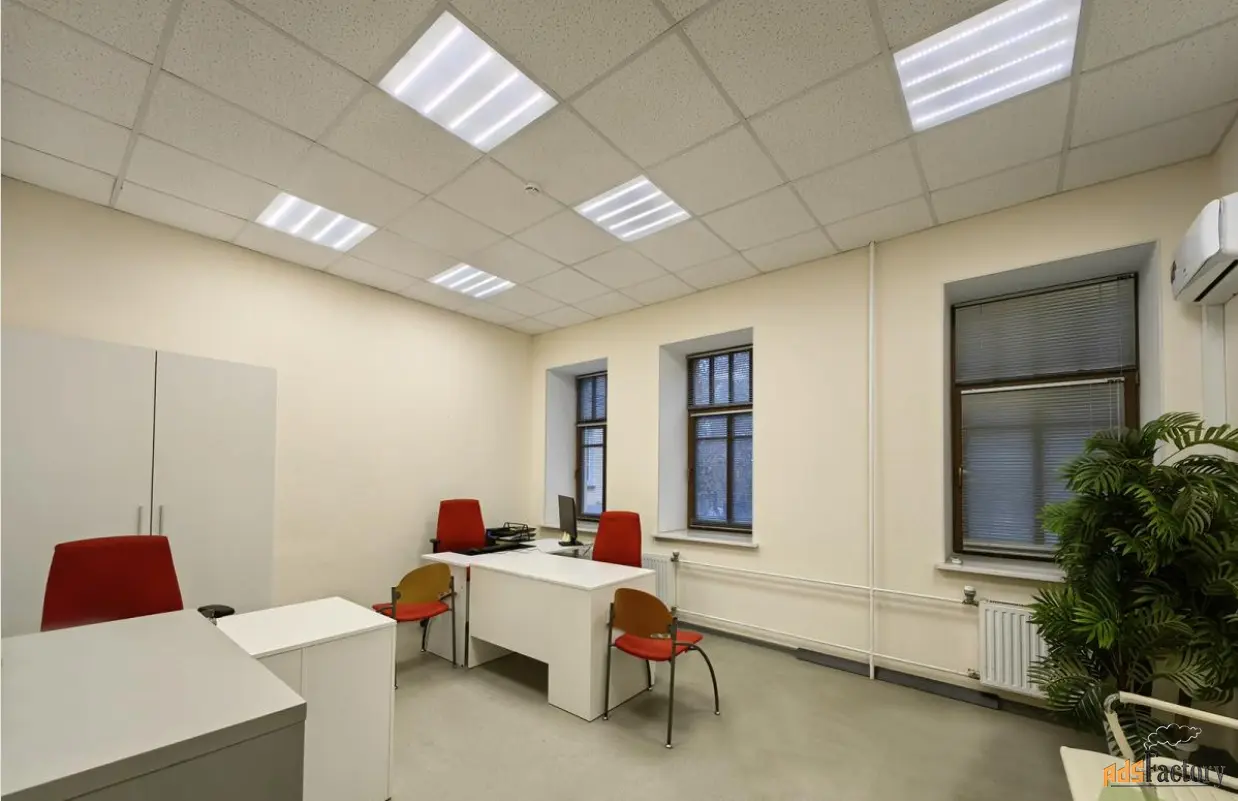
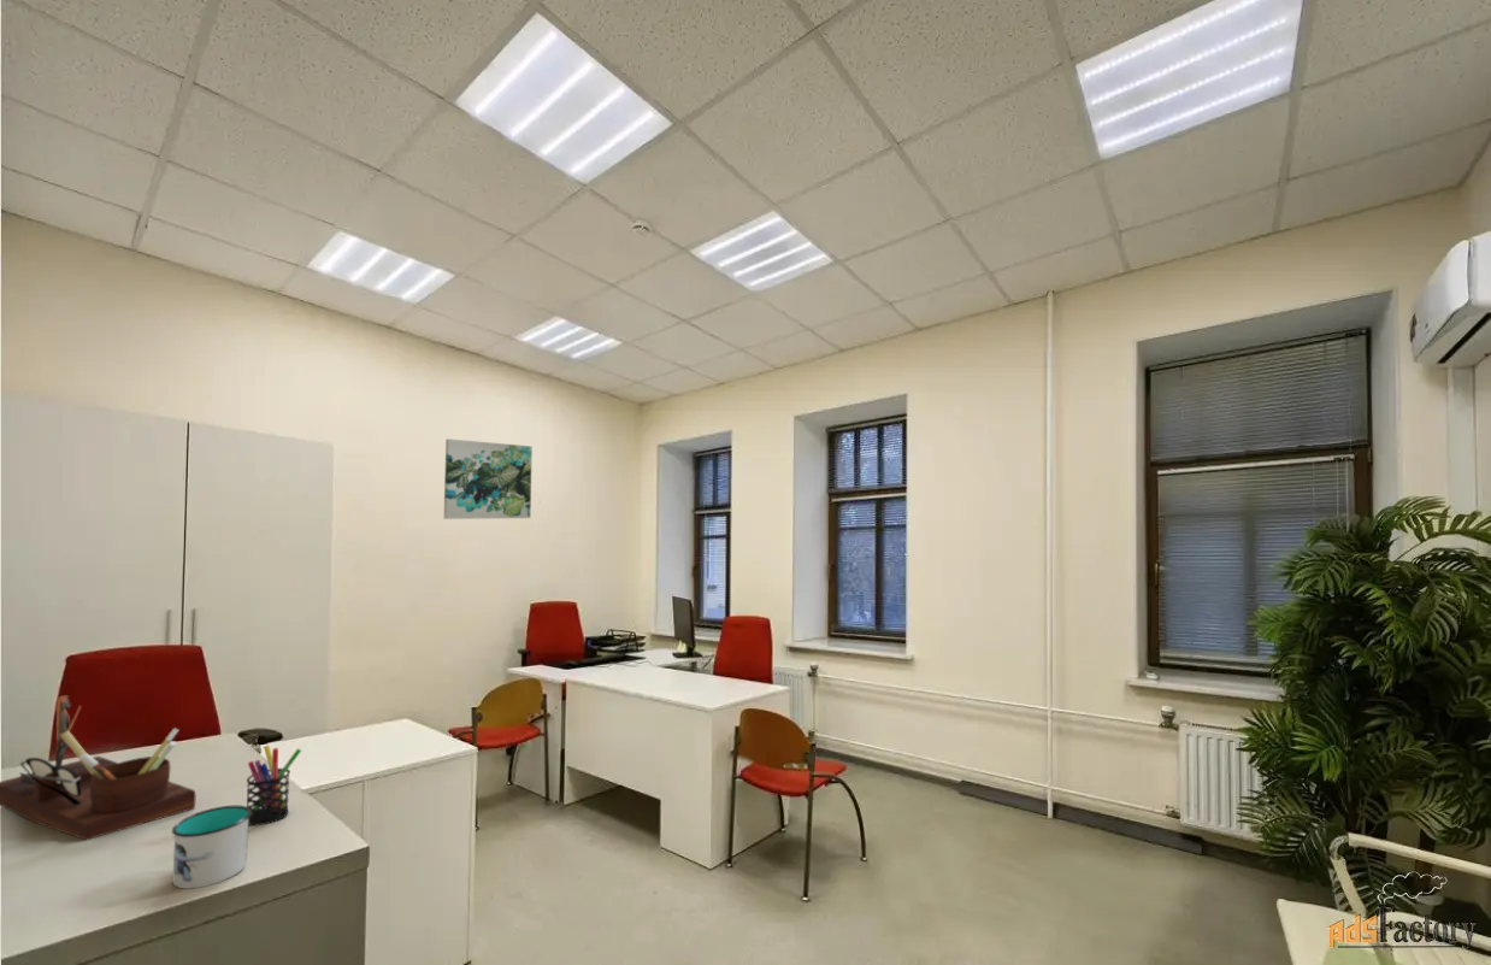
+ pen holder (273, 779)
+ desk organizer (96, 758)
+ mug (208, 843)
+ wall art (489, 479)
